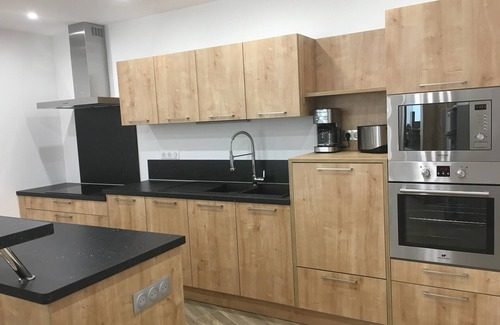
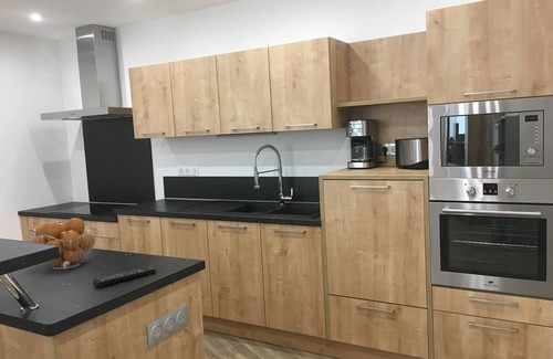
+ fruit basket (64, 242)
+ remote control (125, 276)
